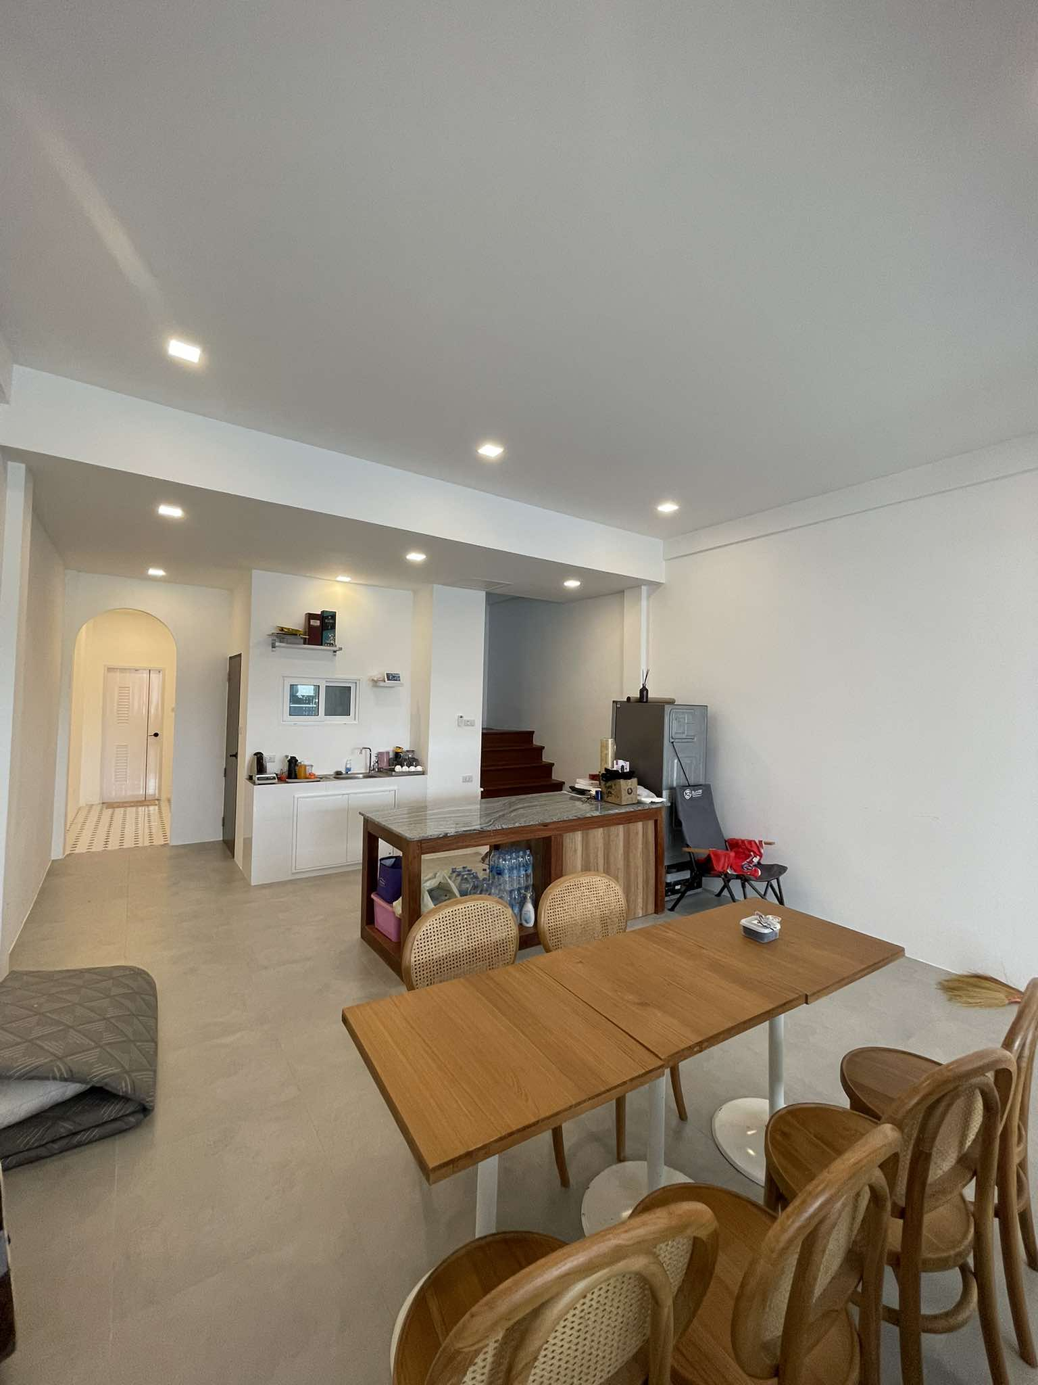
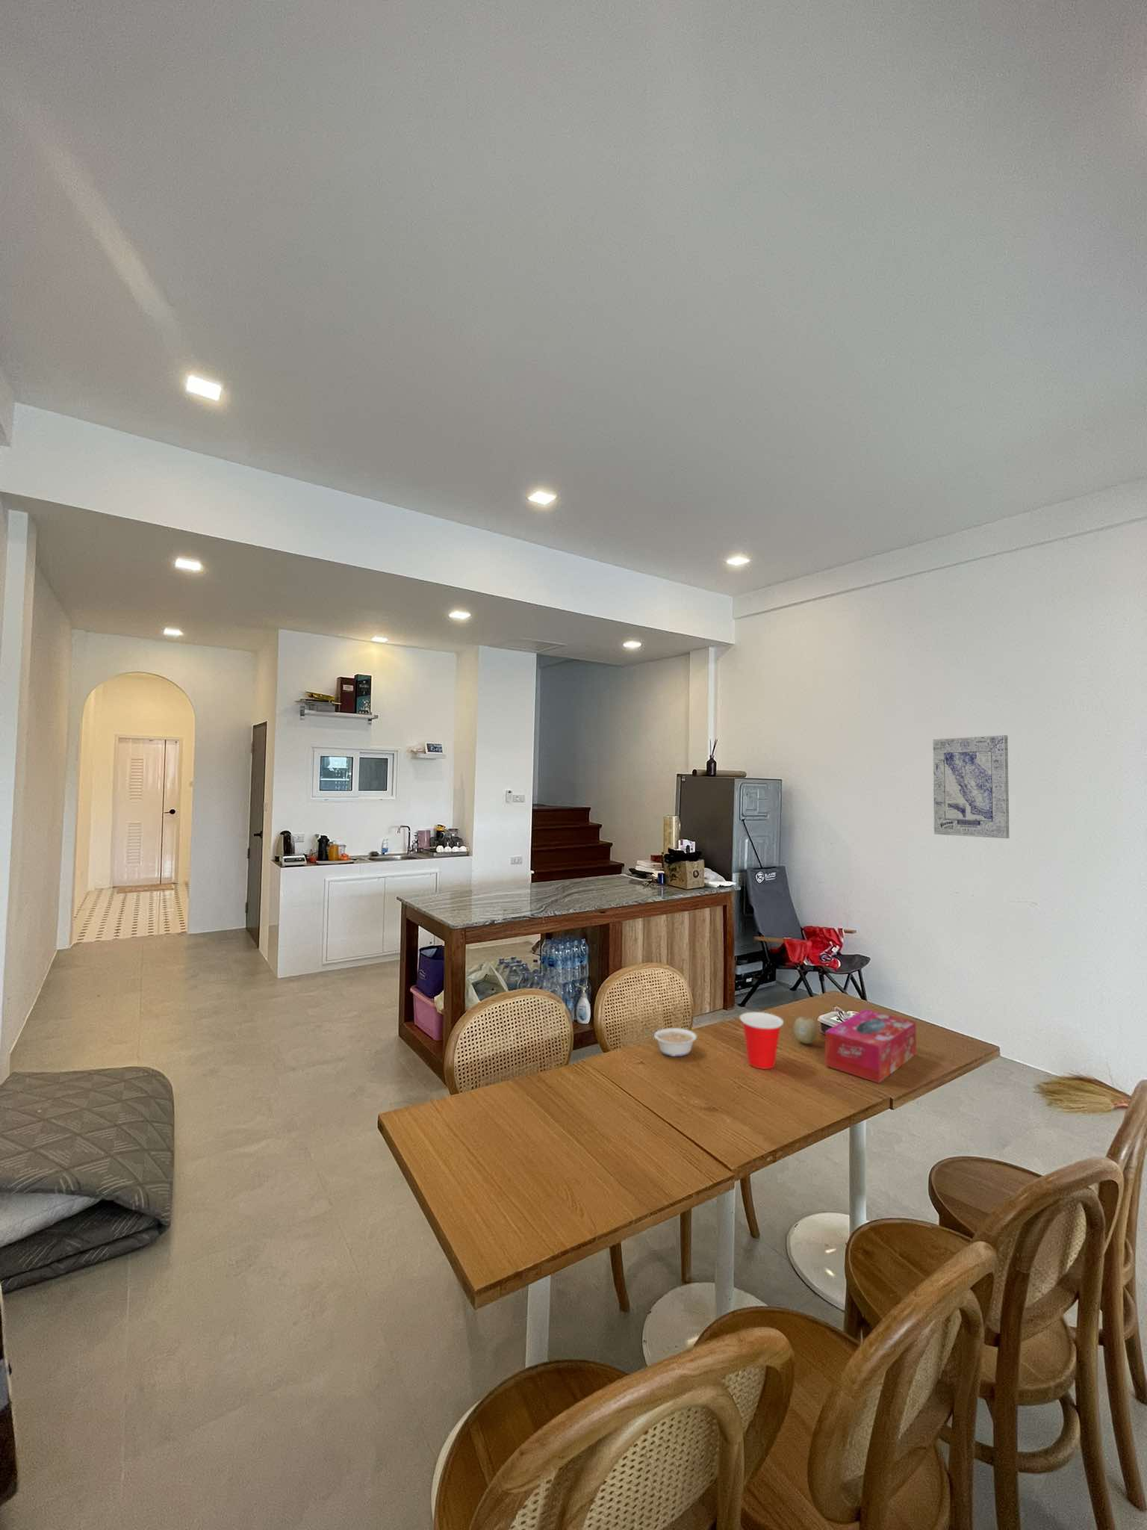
+ wall art (969, 787)
+ legume (674, 1041)
+ cup (761, 1041)
+ fruit (805, 1030)
+ tissue box (871, 1043)
